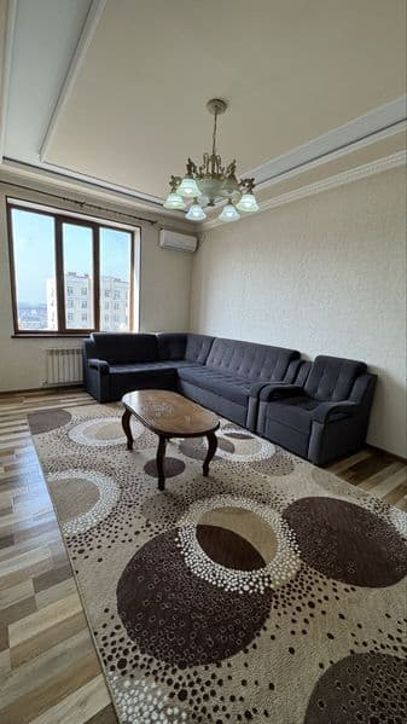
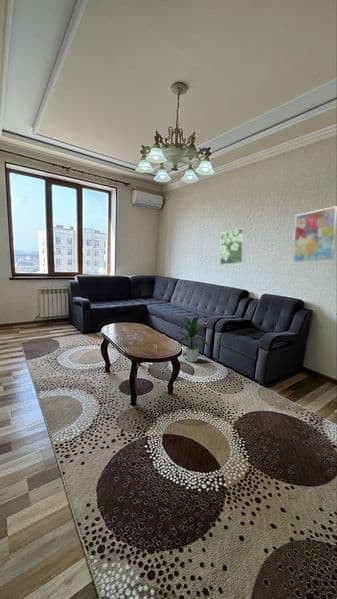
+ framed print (231, 247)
+ wall art (314, 236)
+ indoor plant (190, 337)
